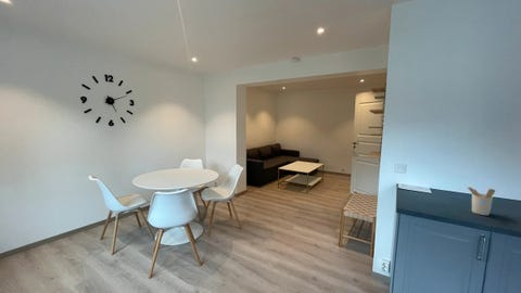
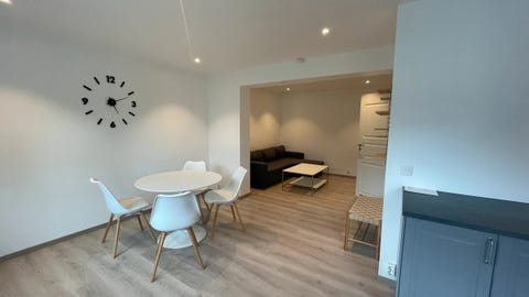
- utensil holder (478, 200)
